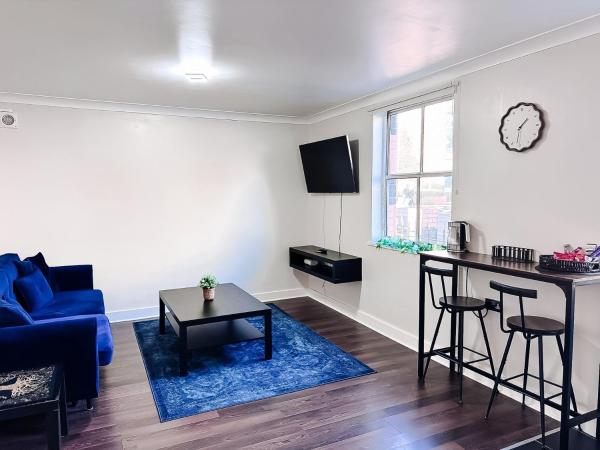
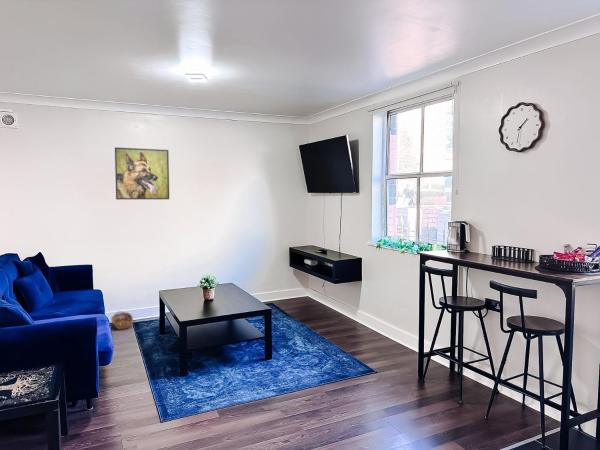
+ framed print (142, 174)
+ basket (121, 319)
